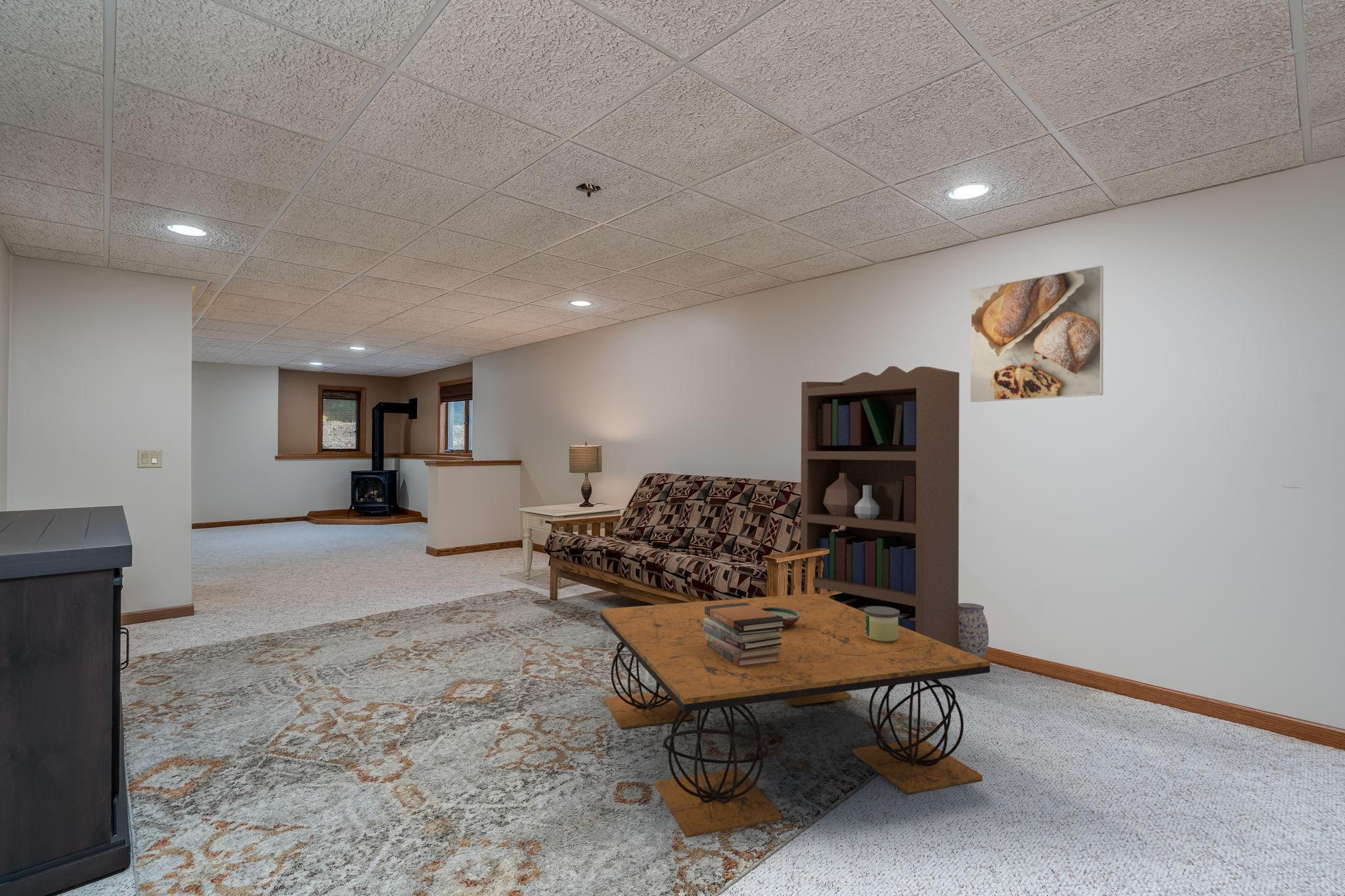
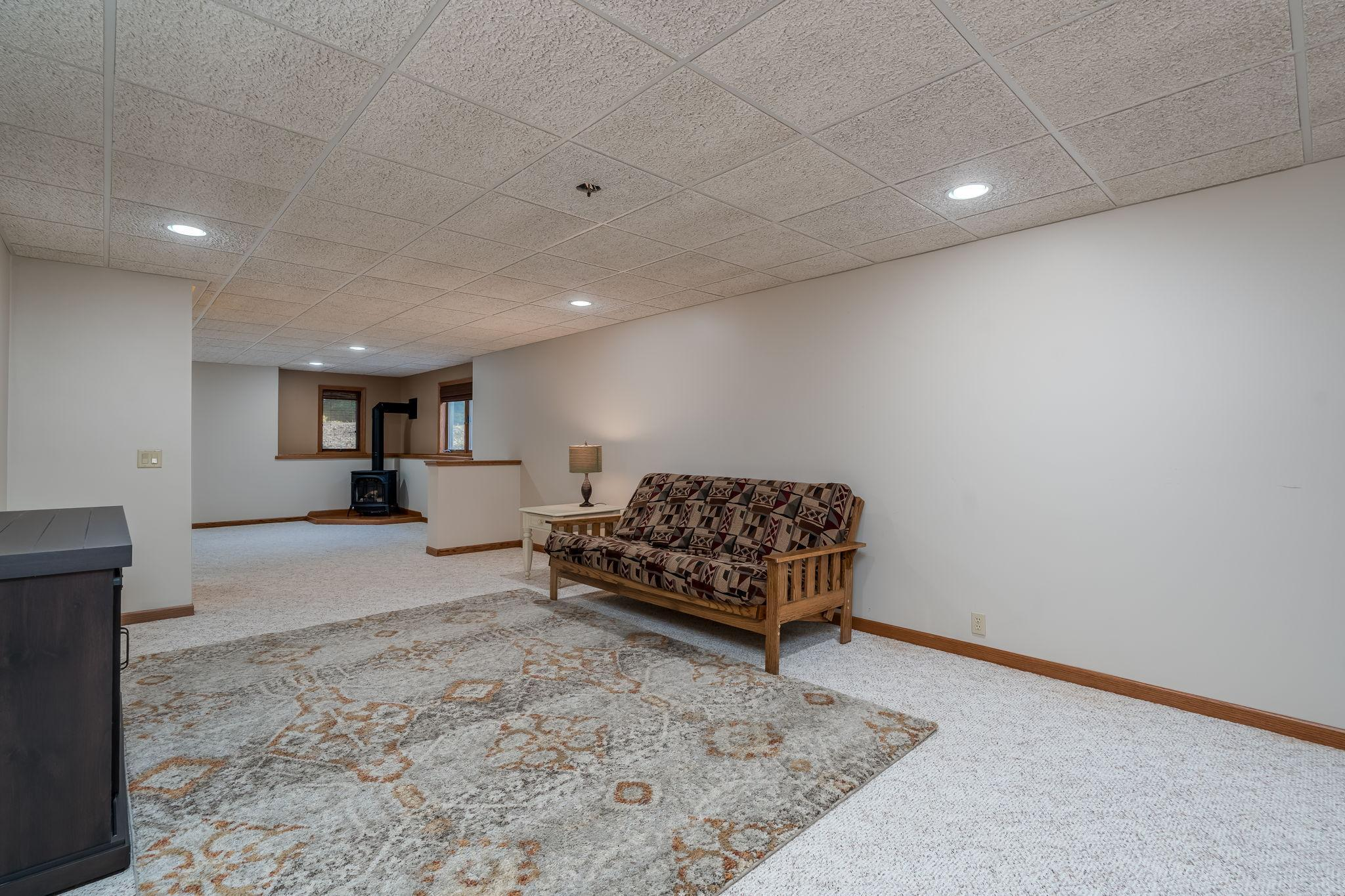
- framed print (1032, 338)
- candle (881, 624)
- decorative bowl (777, 616)
- book stack (742, 632)
- vase (970, 634)
- coffee table (768, 683)
- bookcase (876, 509)
